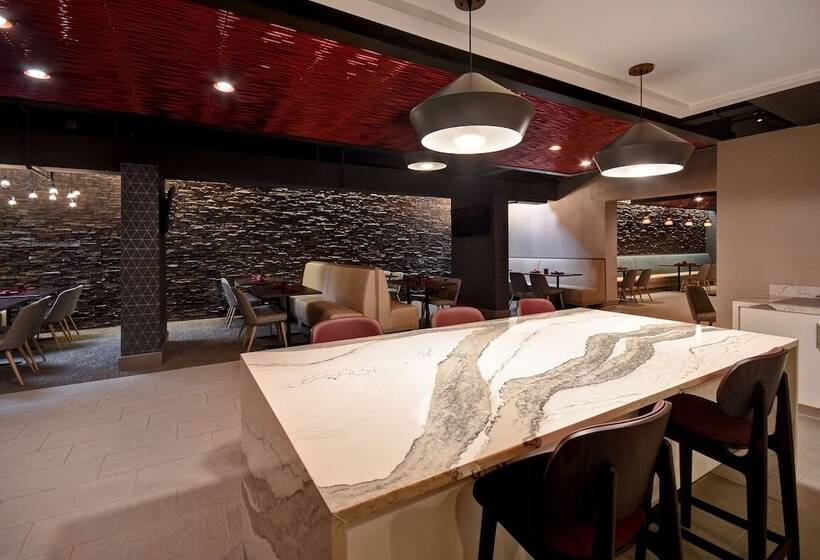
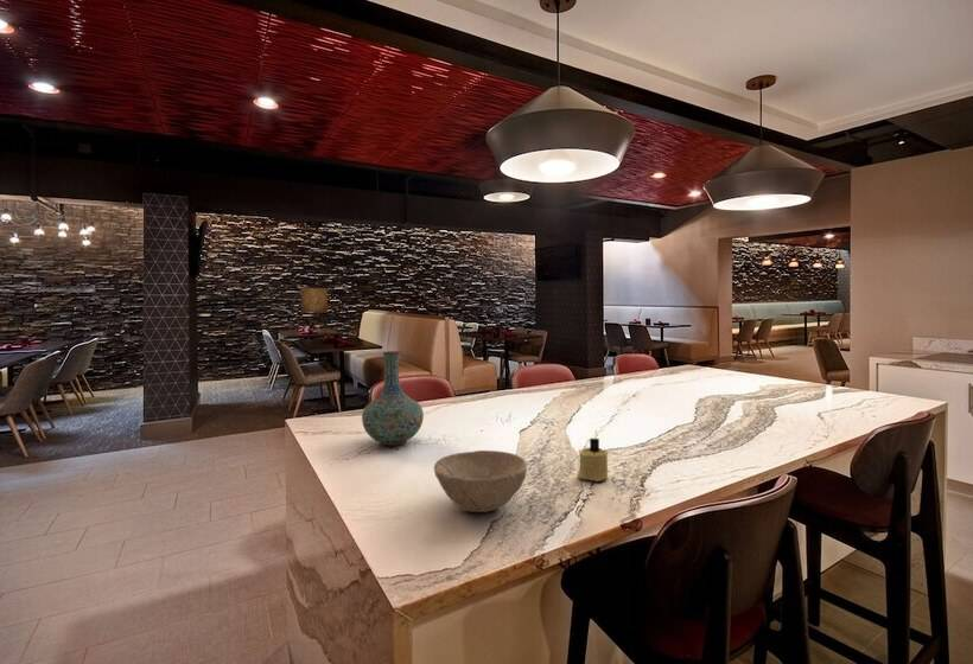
+ vase (393, 397)
+ bowl (481, 484)
+ wall art (313, 300)
+ candle (592, 458)
